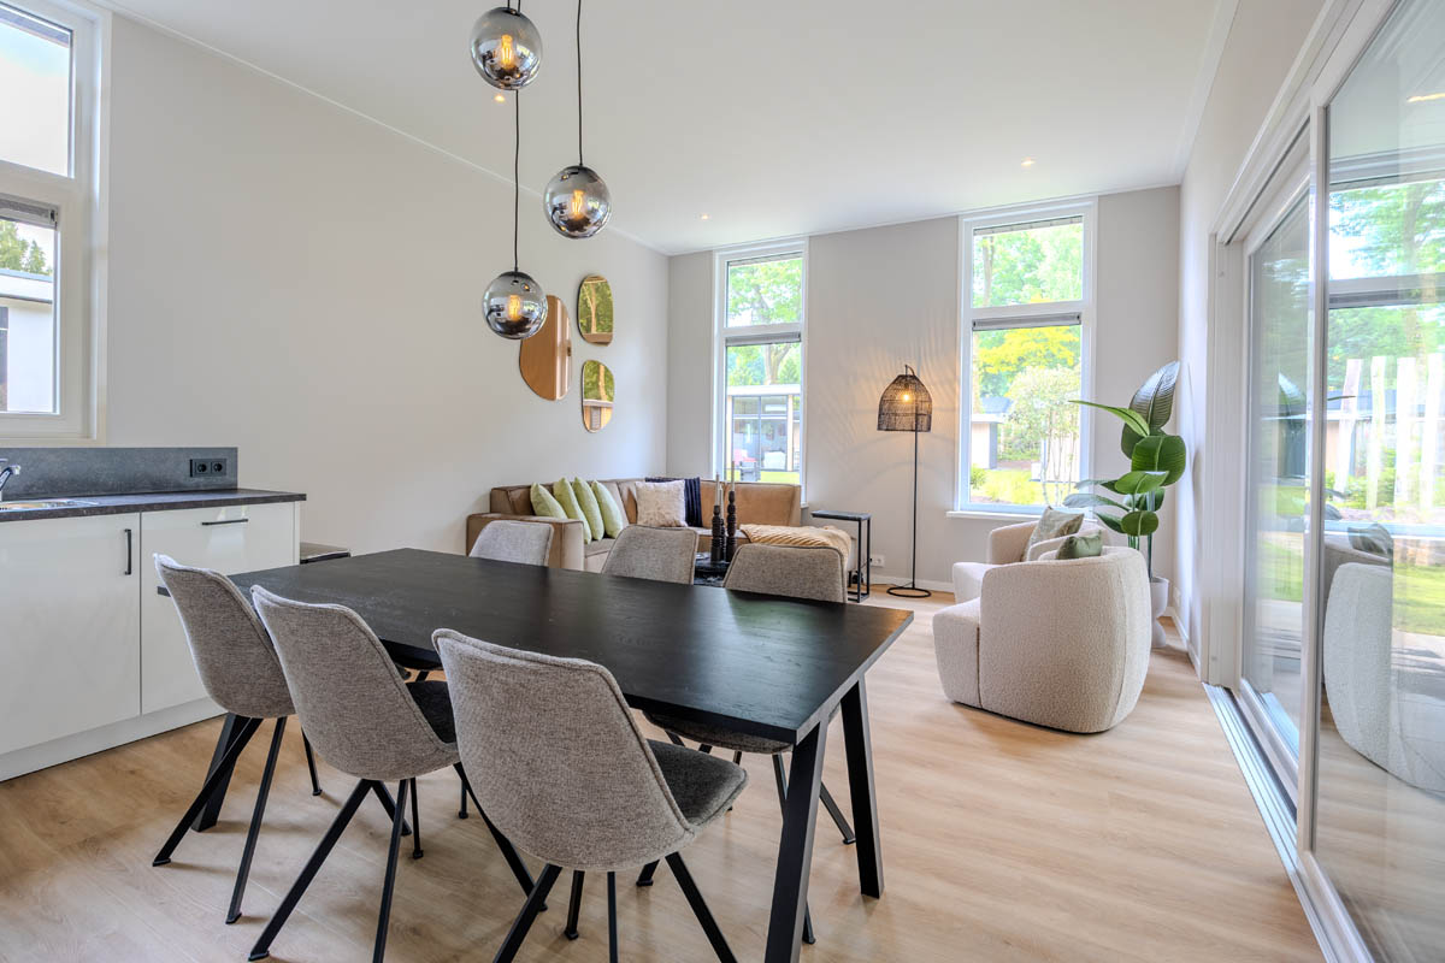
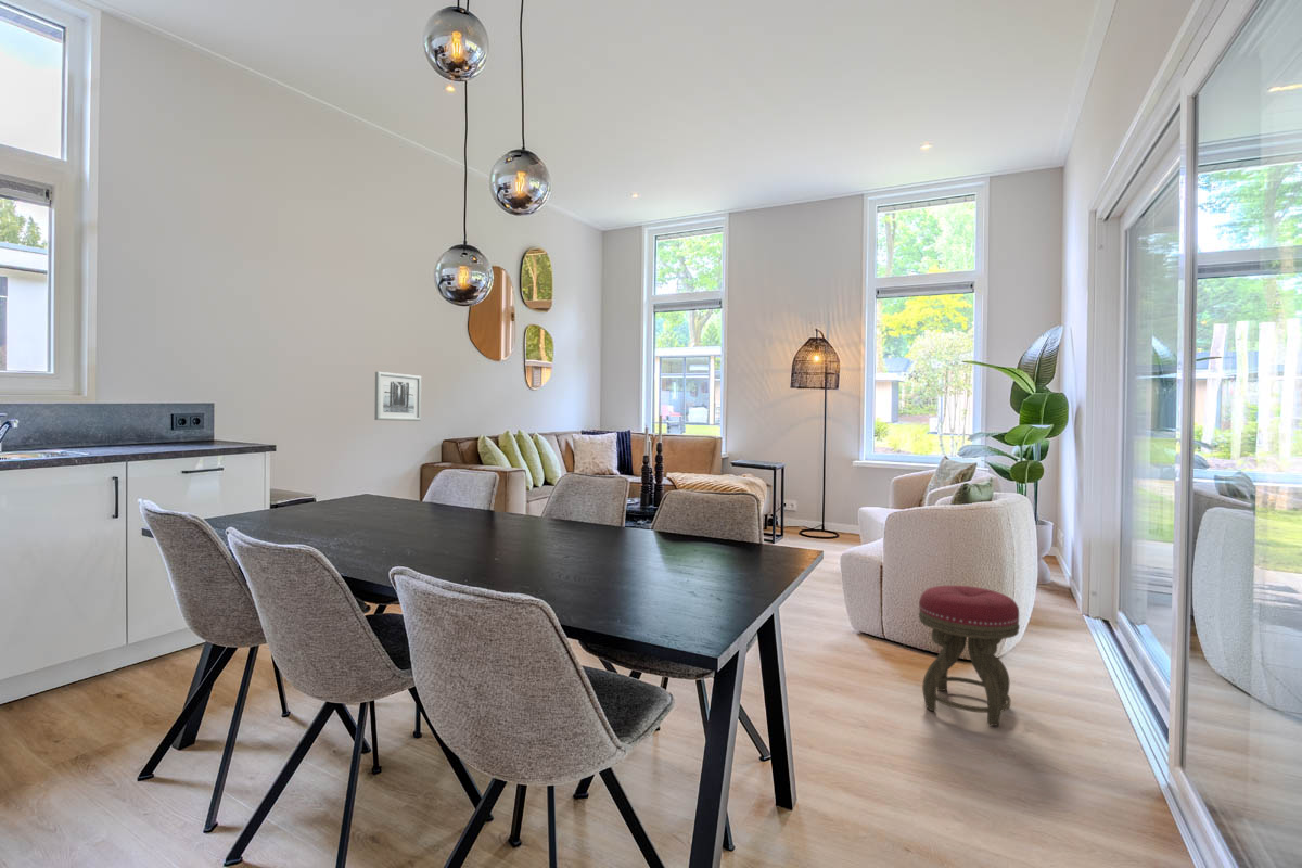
+ stool (968, 649)
+ wall art (398, 397)
